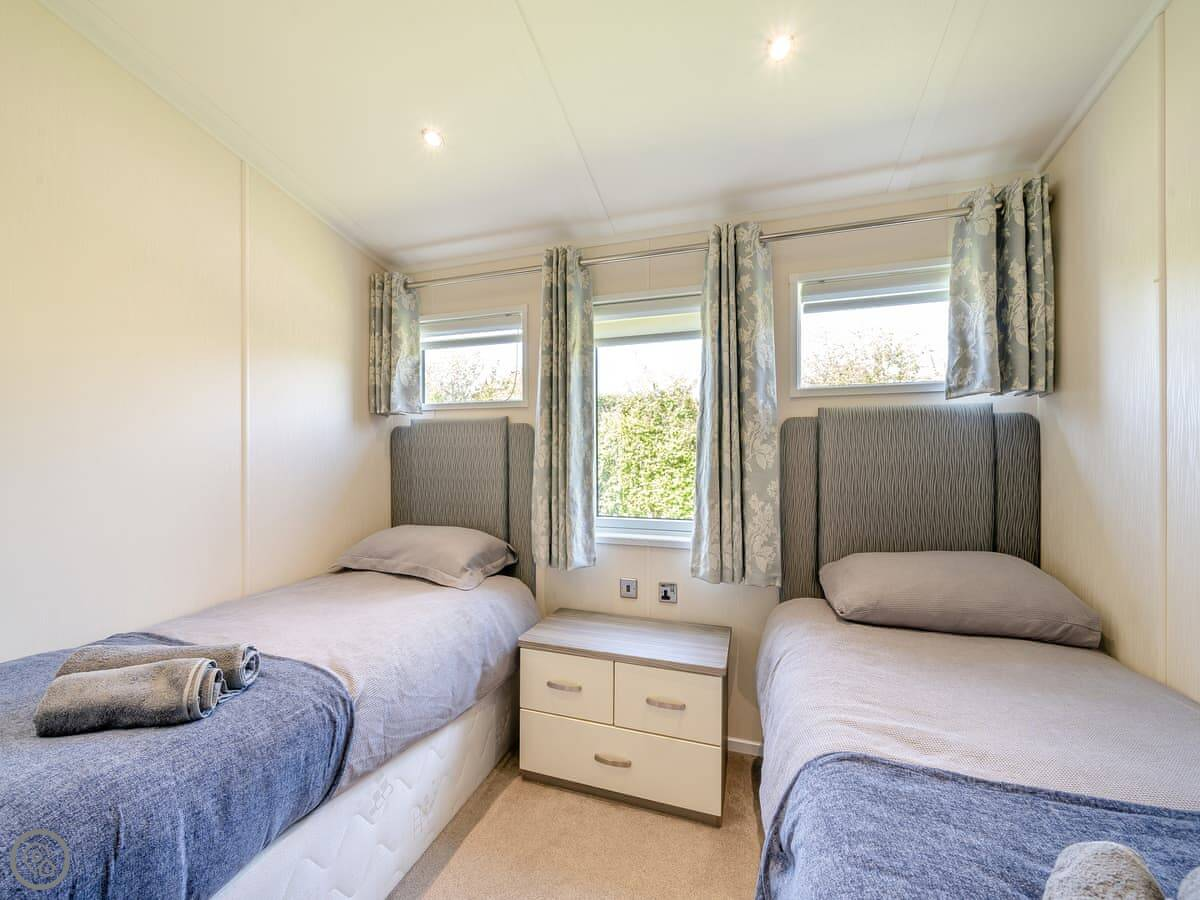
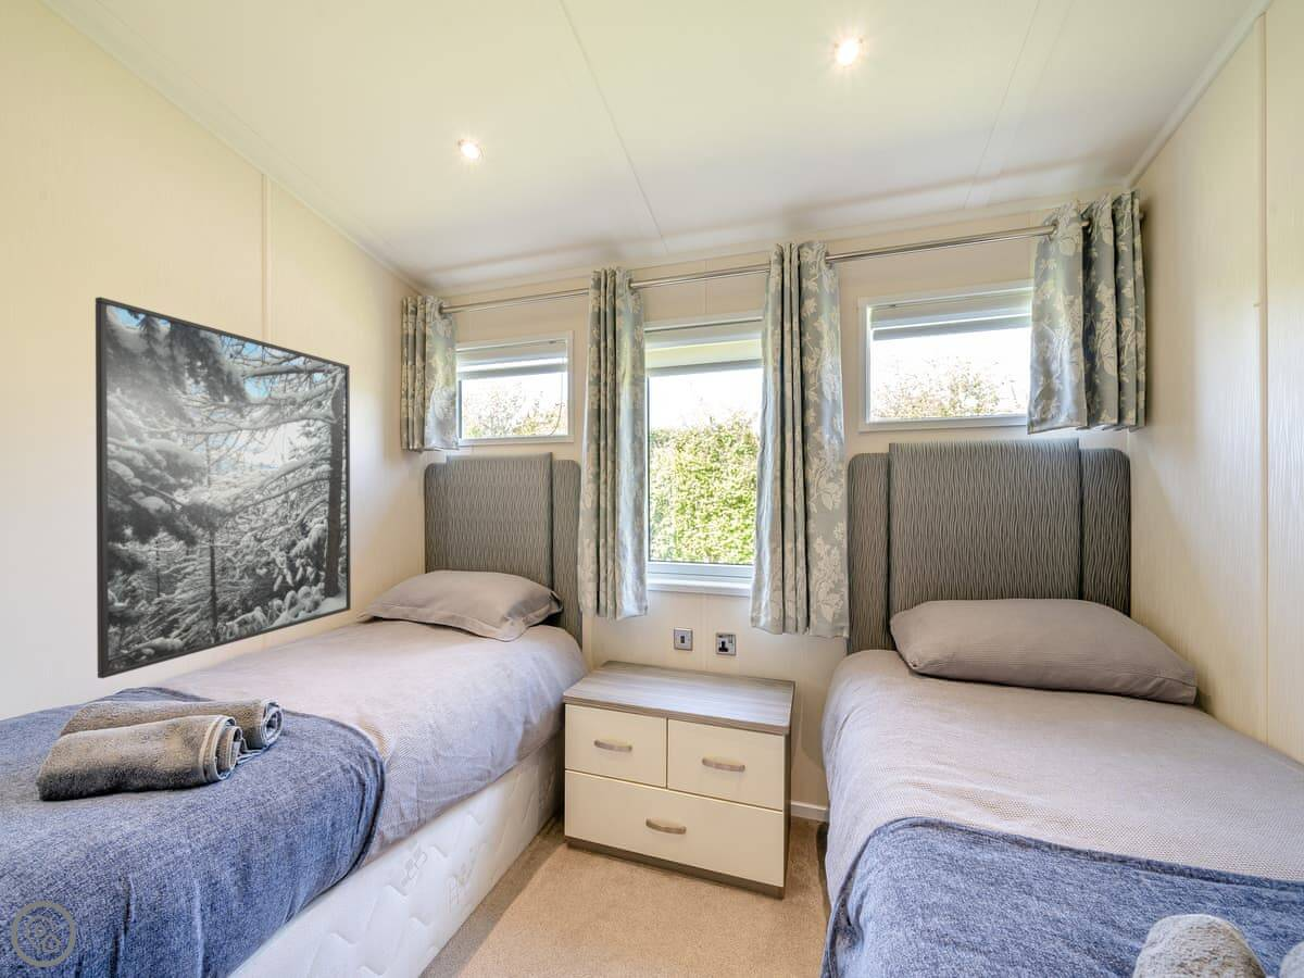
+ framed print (250, 487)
